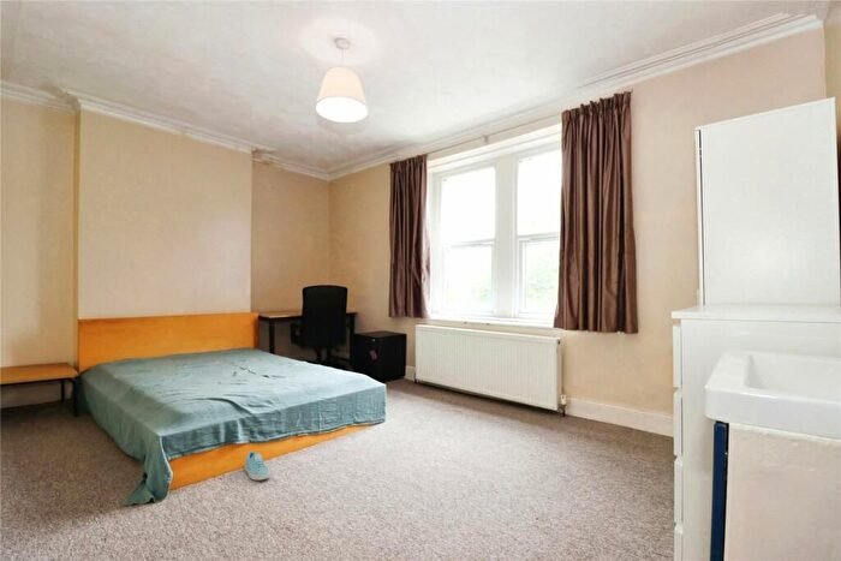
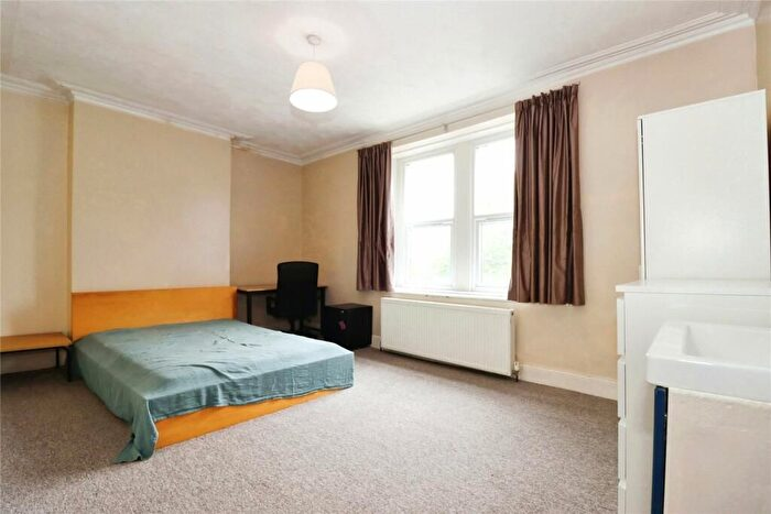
- sneaker (256, 464)
